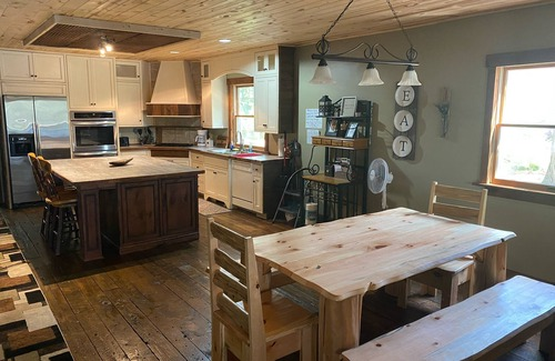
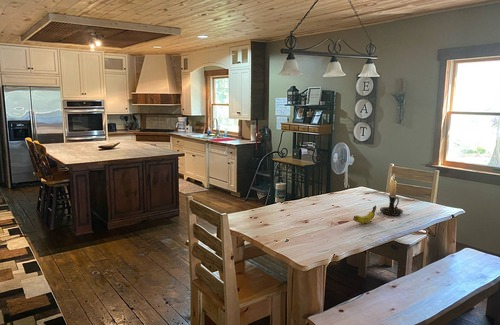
+ candle holder (393, 192)
+ fruit (364, 216)
